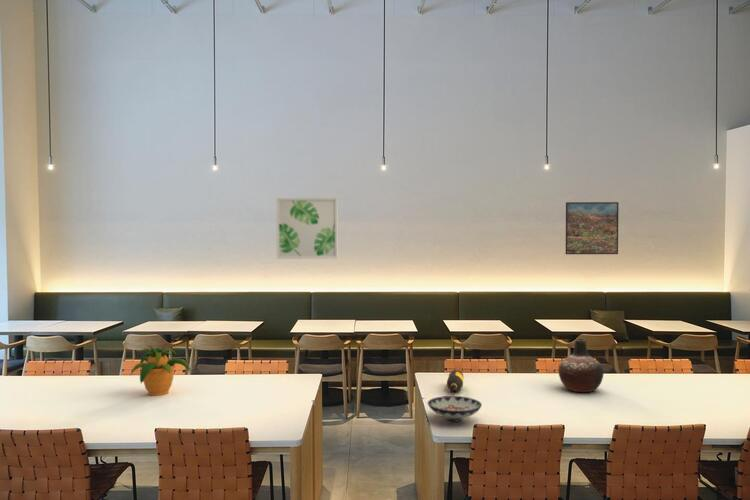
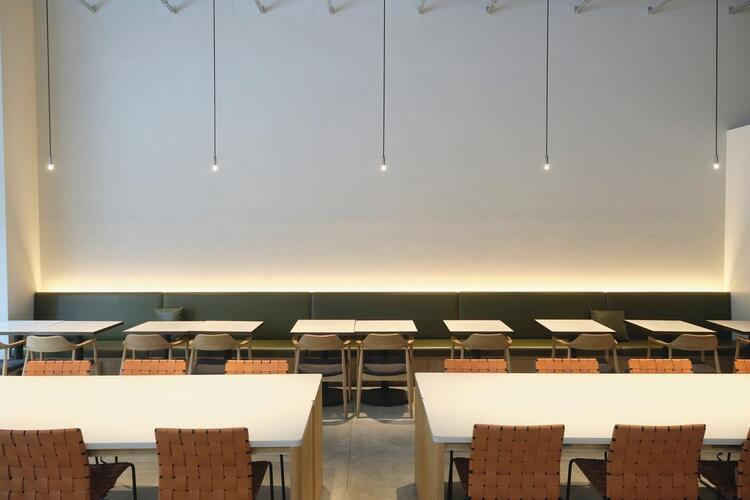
- potted plant (156, 368)
- bottle (455, 382)
- bowl (454, 411)
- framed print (591, 228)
- vase (580, 364)
- wall art (307, 228)
